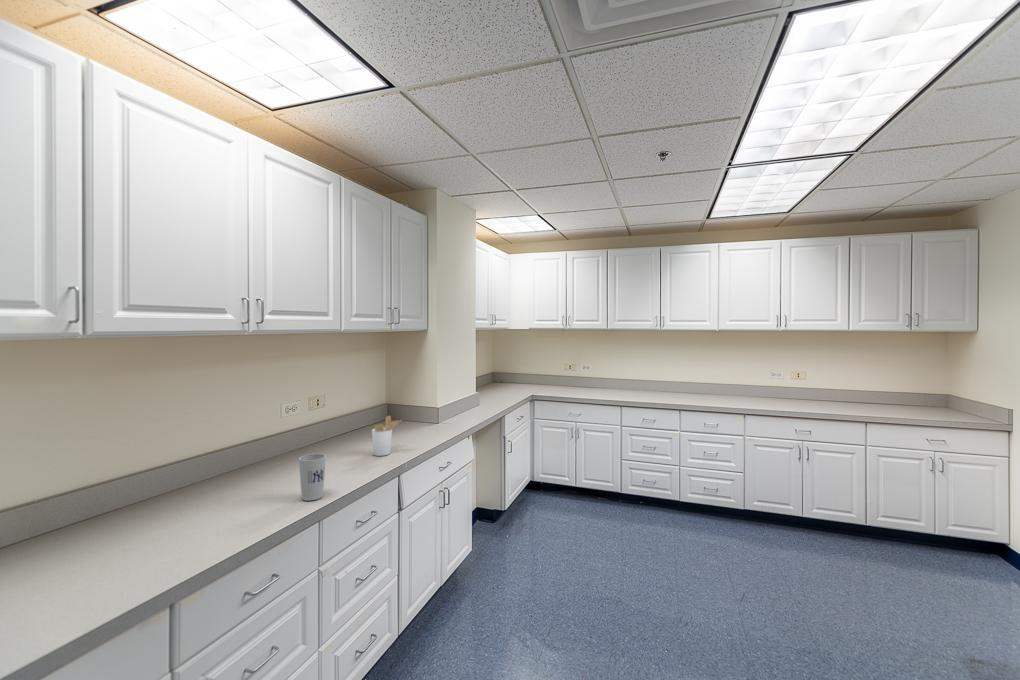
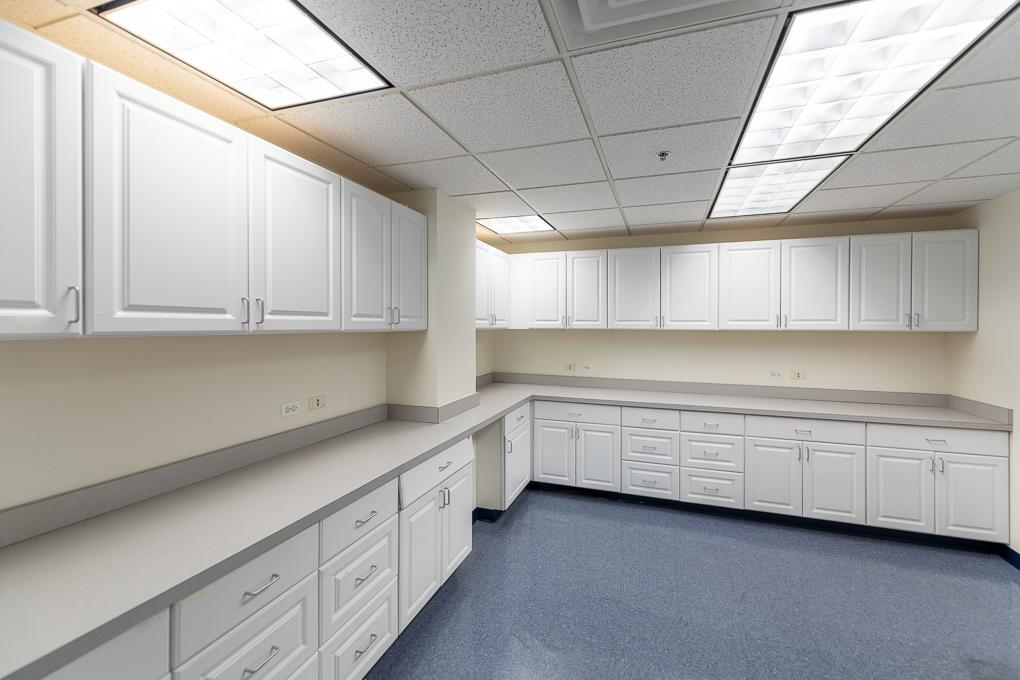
- cup (312, 477)
- utensil holder (386, 435)
